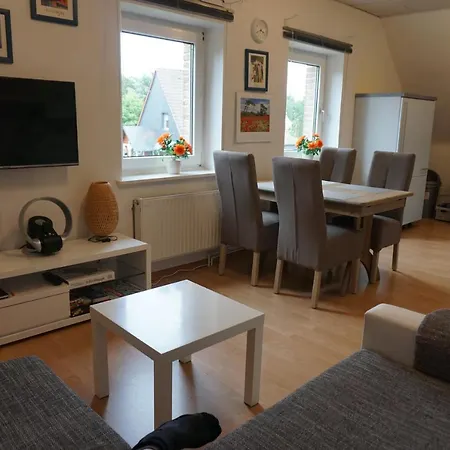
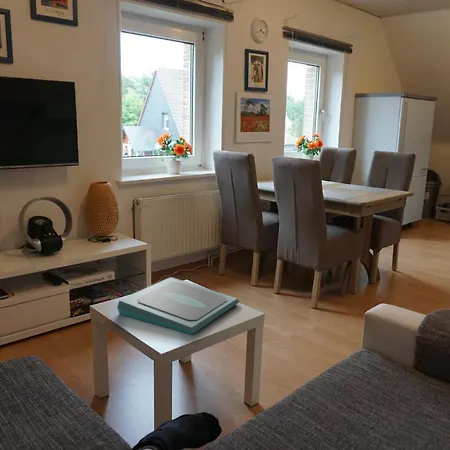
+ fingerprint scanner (180, 302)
